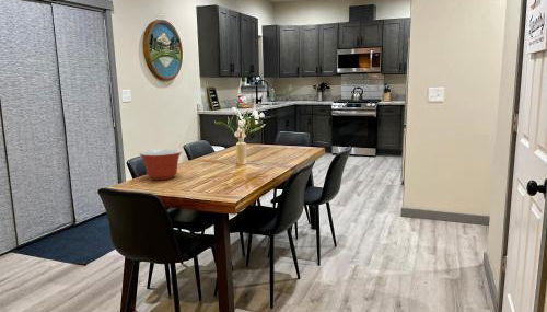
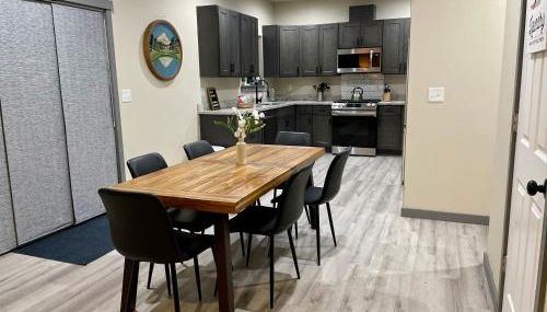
- mixing bowl (161, 164)
